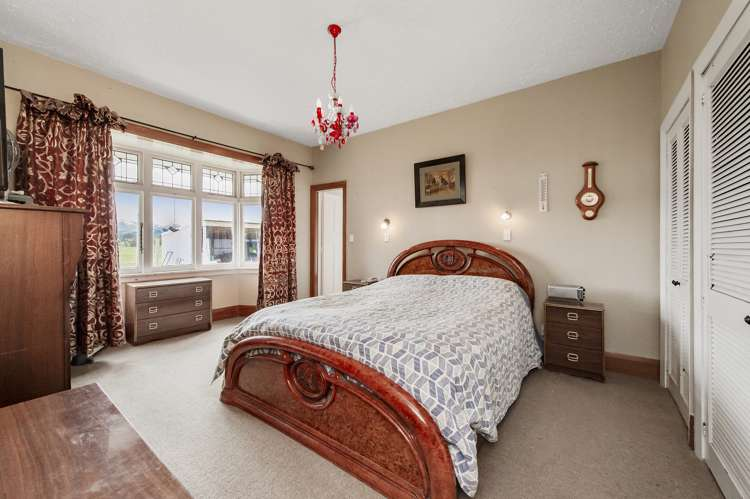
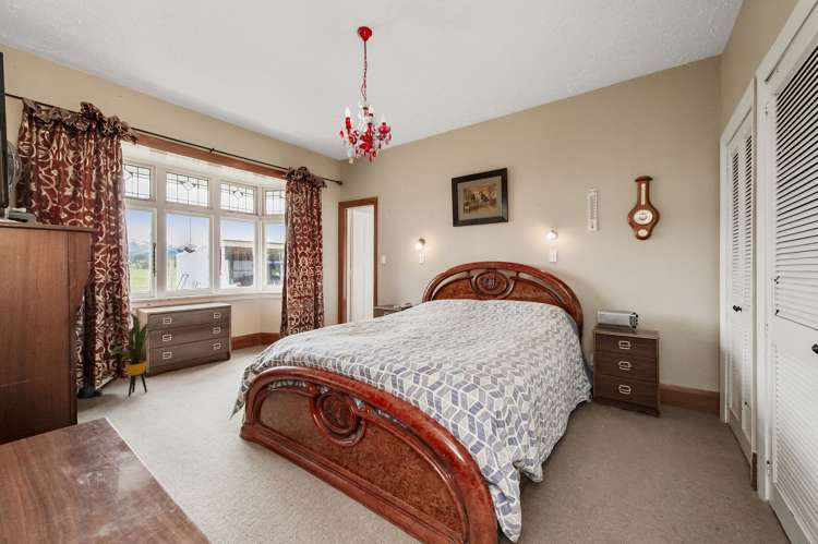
+ house plant (139, 352)
